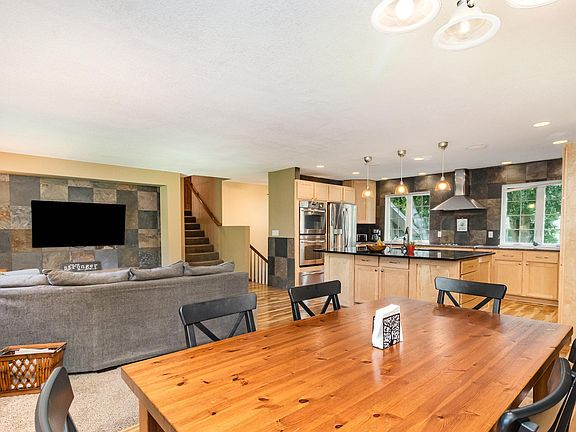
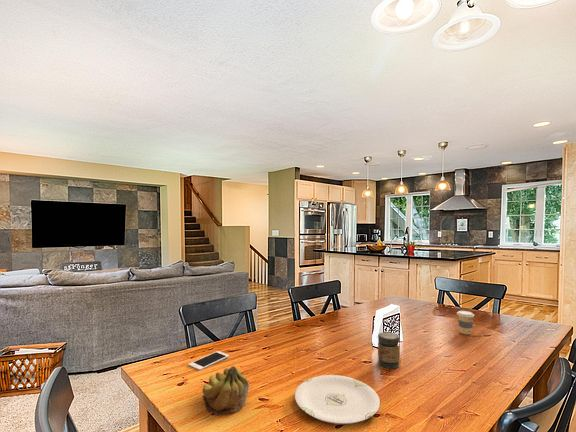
+ jar (388, 349)
+ fruit (224, 380)
+ coffee cup (465, 322)
+ plate (336, 399)
+ cell phone (209, 360)
